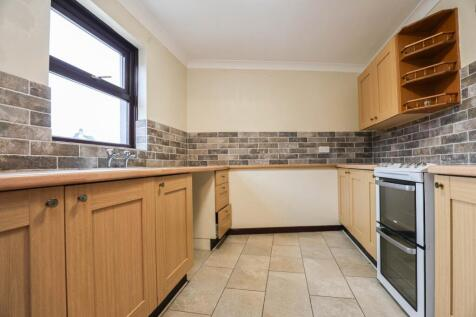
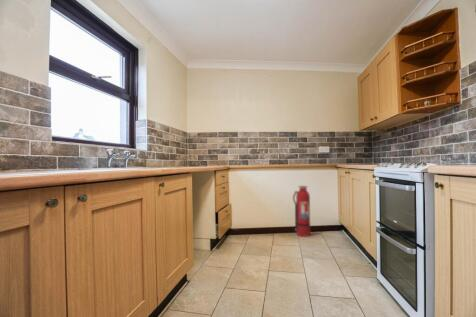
+ fire extinguisher (301, 210)
